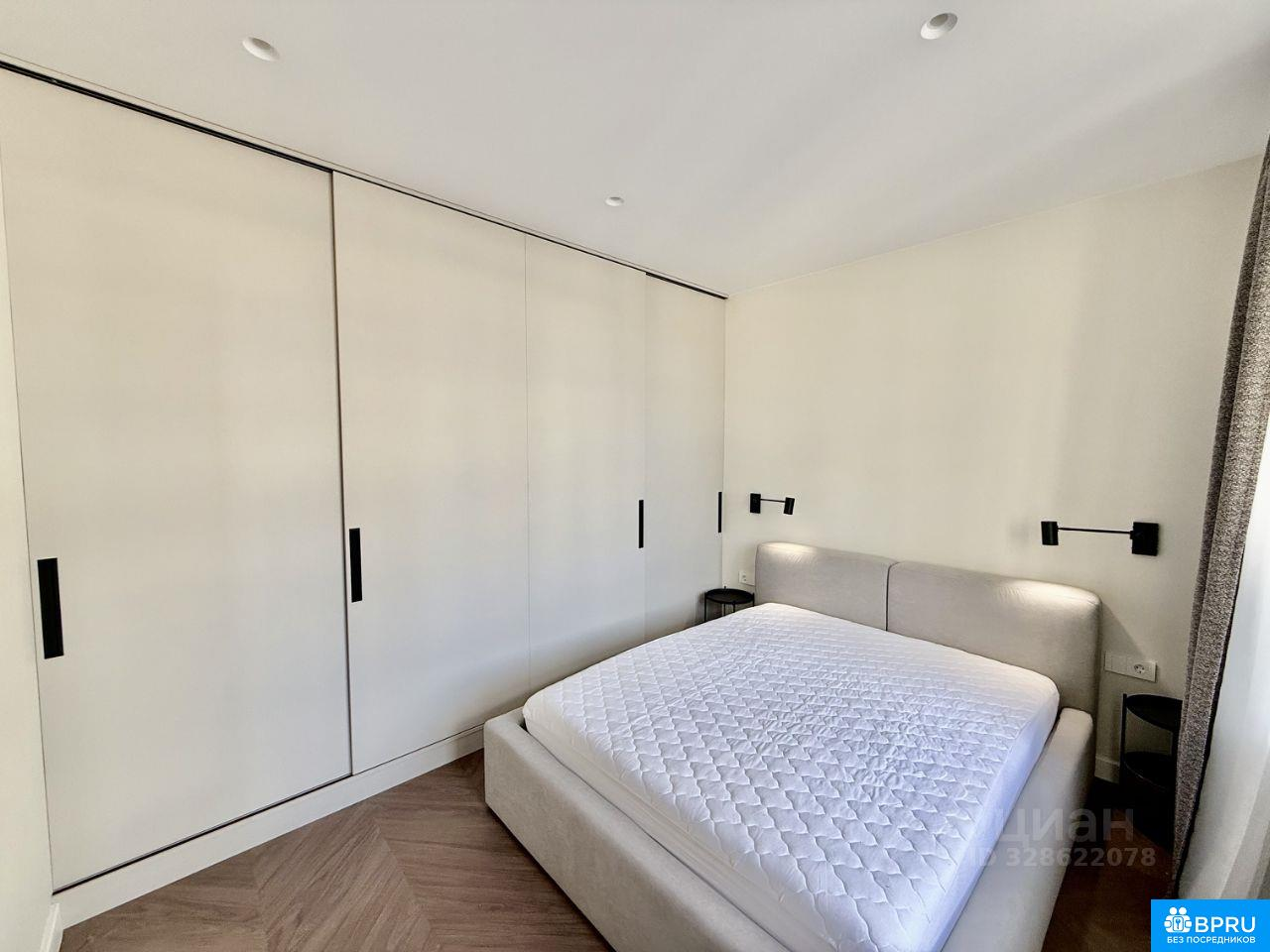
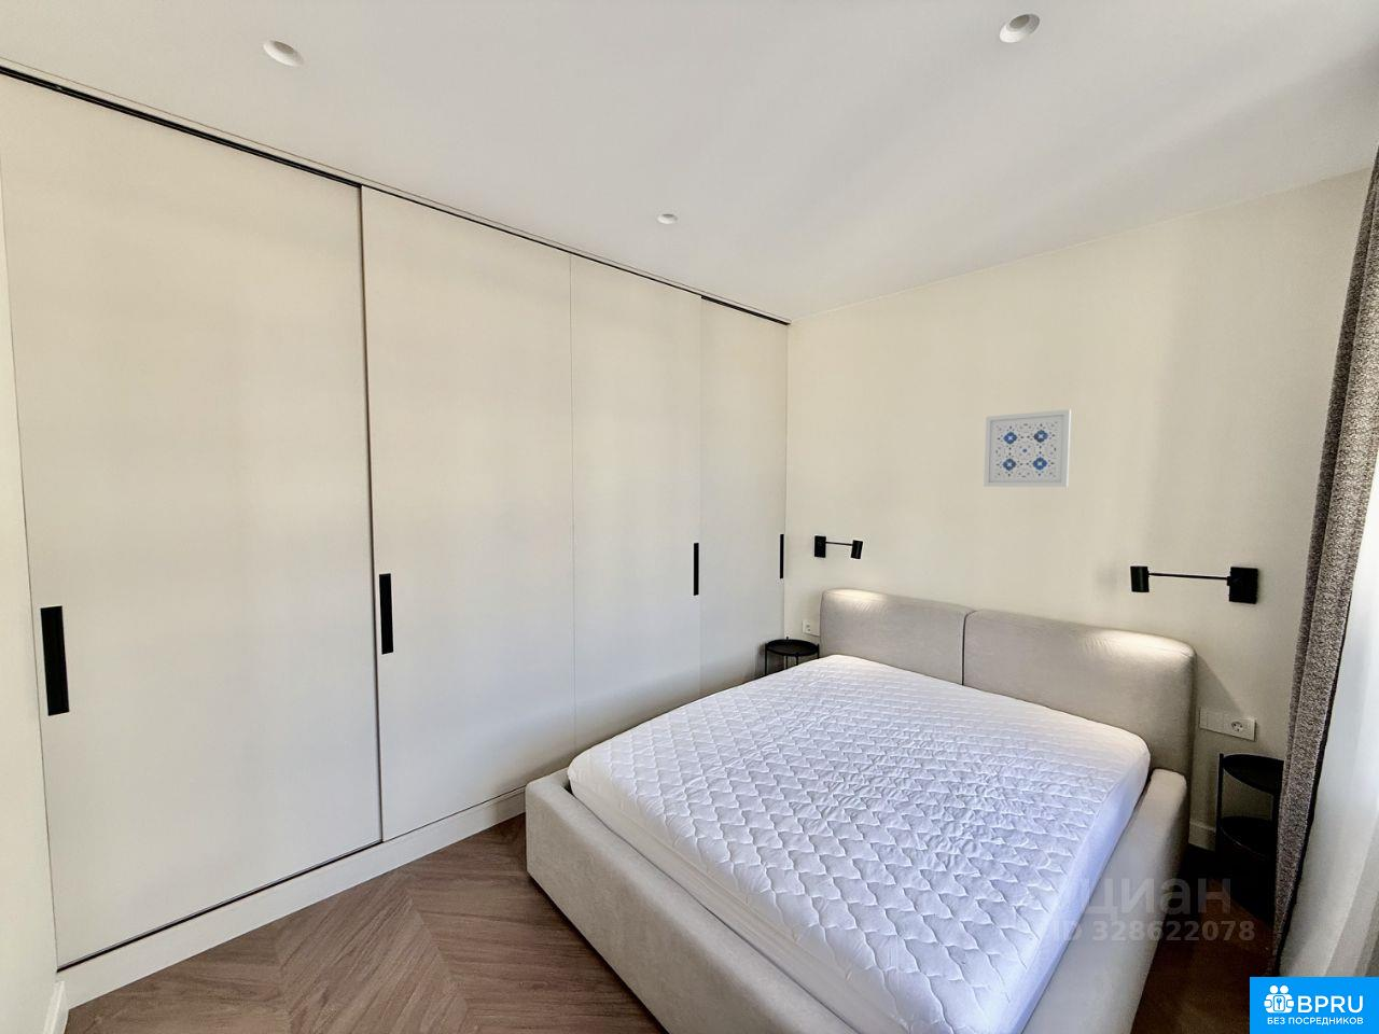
+ wall art (1025, 450)
